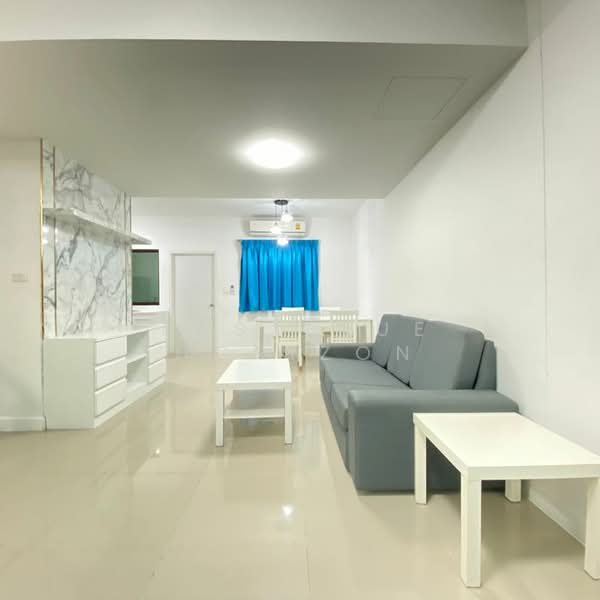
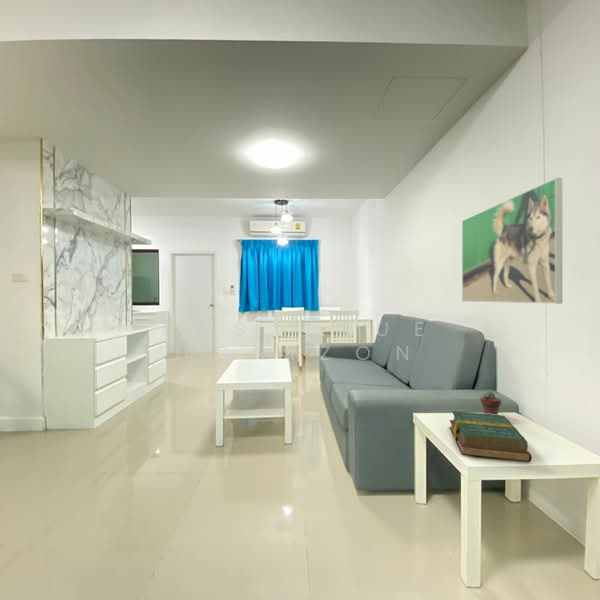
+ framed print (501, 253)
+ potted succulent (490, 403)
+ hardback book (485, 433)
